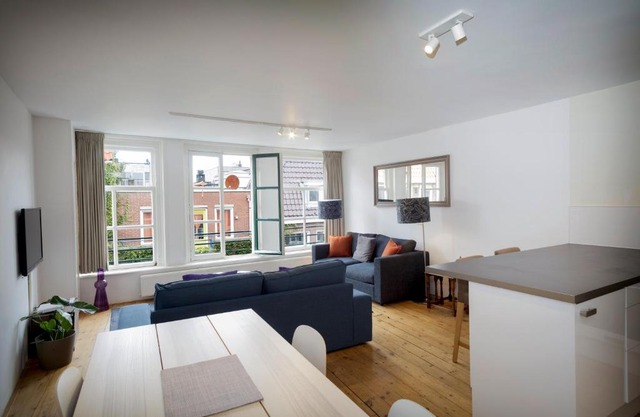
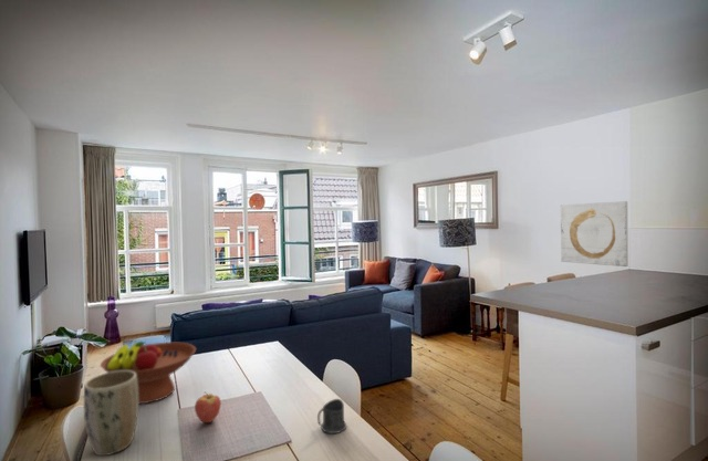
+ fruit bowl (150, 367)
+ mug (330, 416)
+ wall art (592, 233)
+ plant pot (112, 411)
+ fruit (208, 406)
